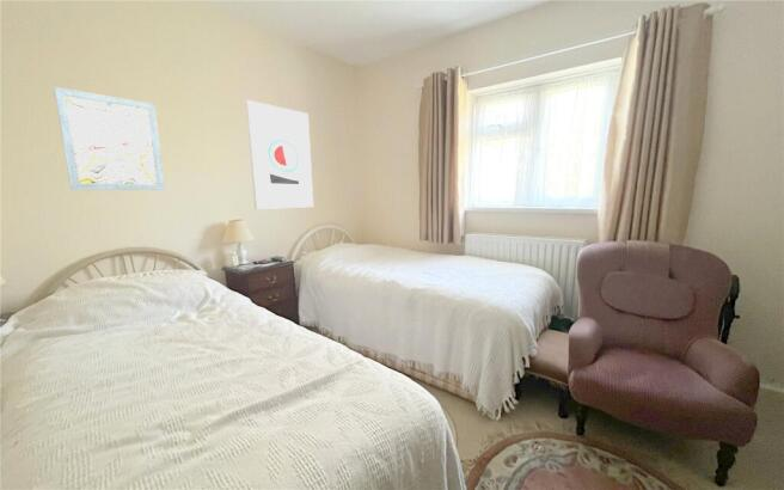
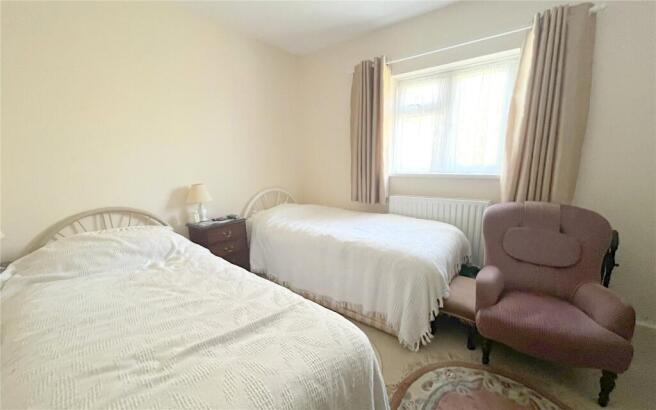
- wall art (282, 158)
- wall art (115, 143)
